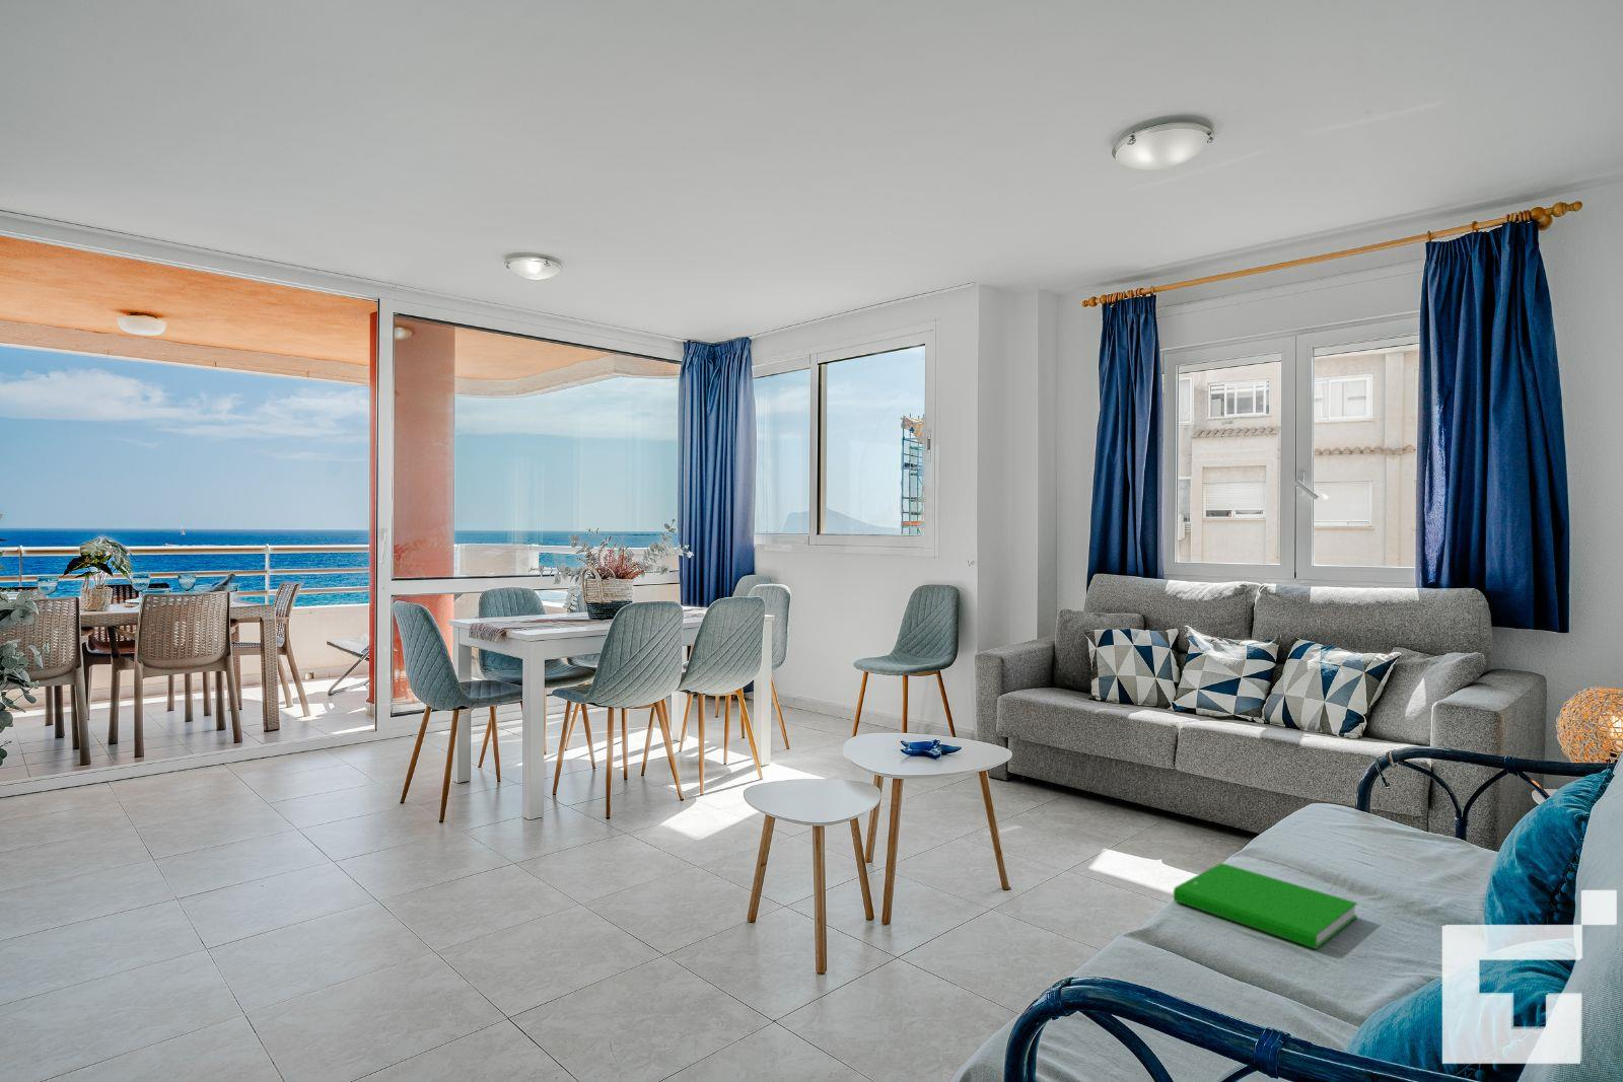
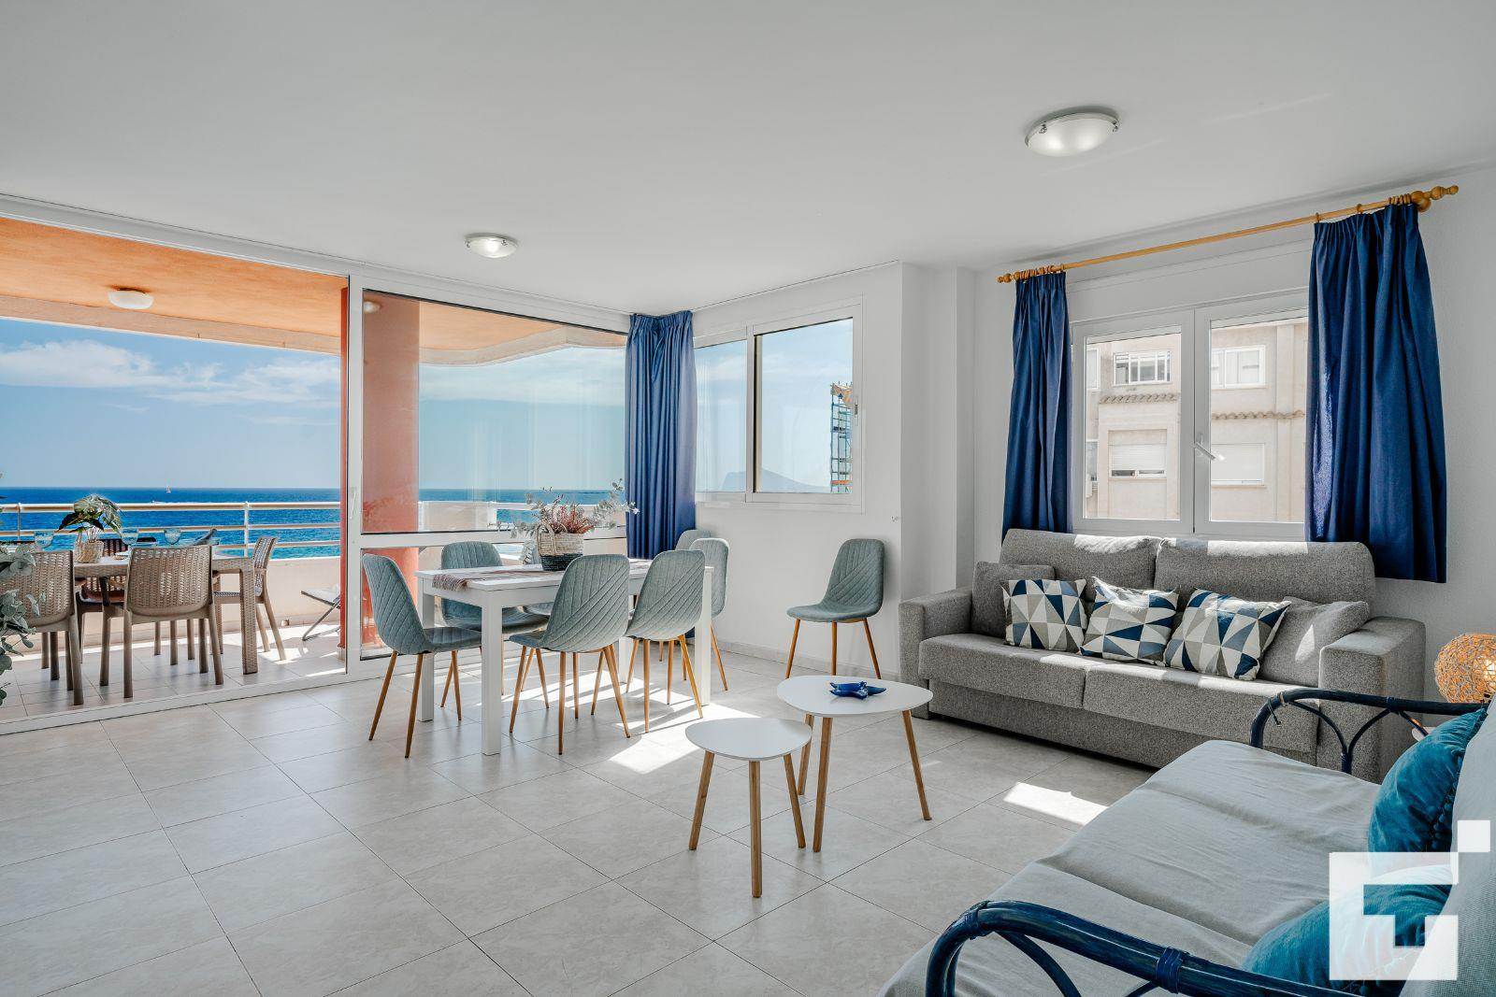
- book (1263, 902)
